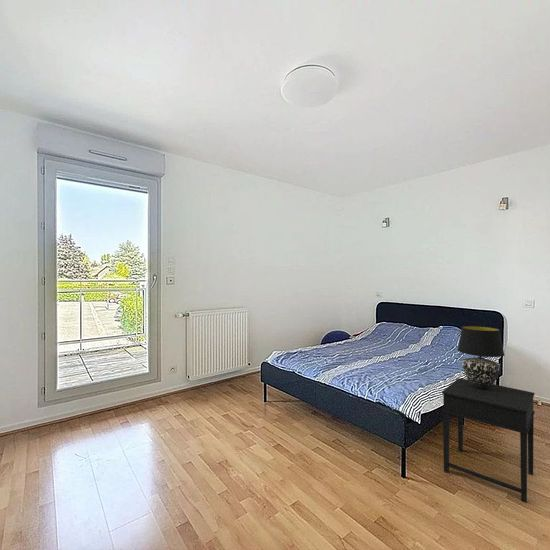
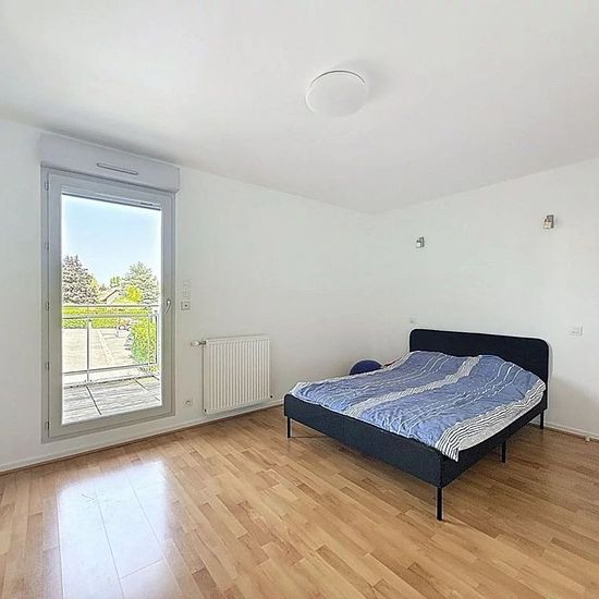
- table lamp (480, 357)
- side table (490, 424)
